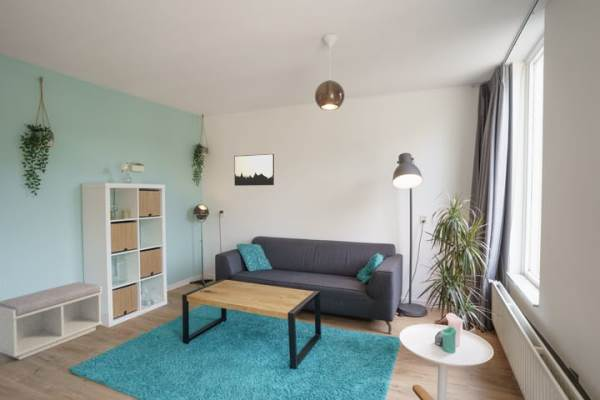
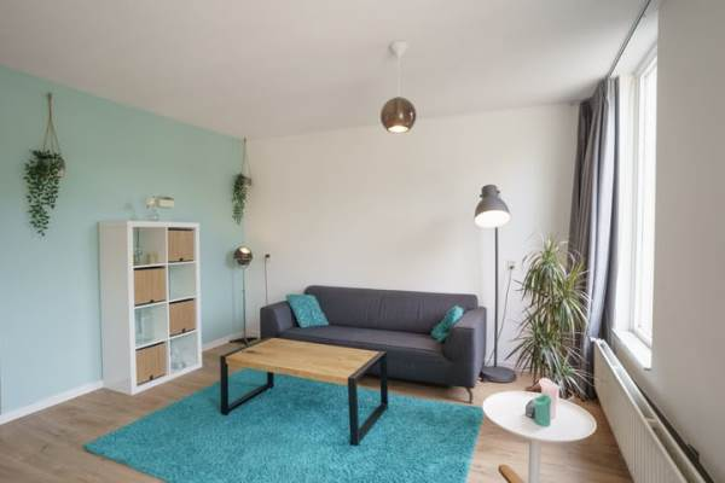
- wall art (253, 170)
- bench (51, 316)
